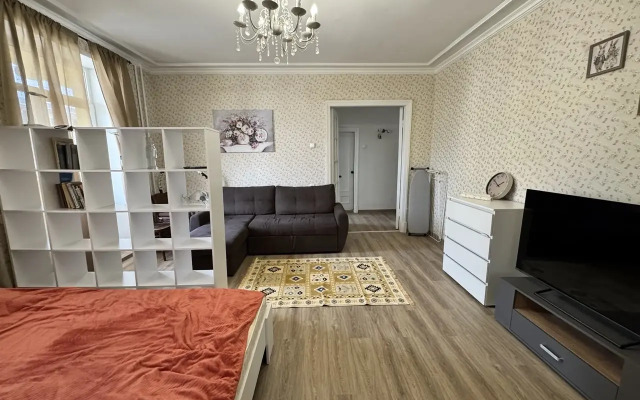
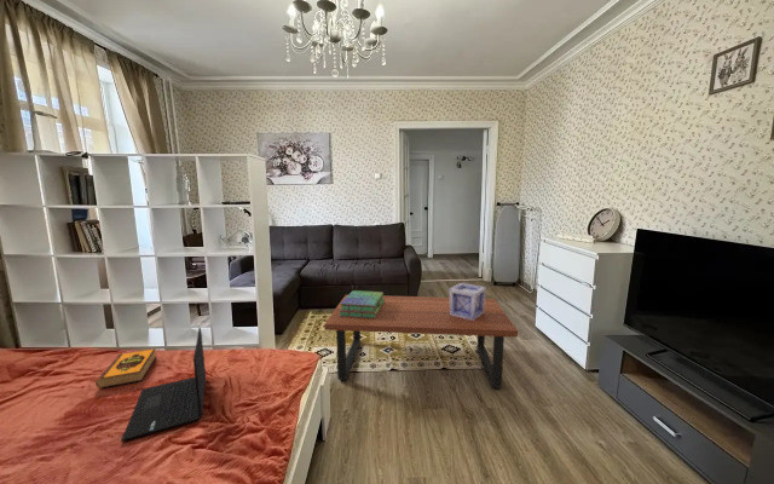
+ hardback book (128, 367)
+ wooden crate (467, 300)
+ coffee table (417, 333)
+ laptop (169, 382)
+ stack of books (363, 302)
